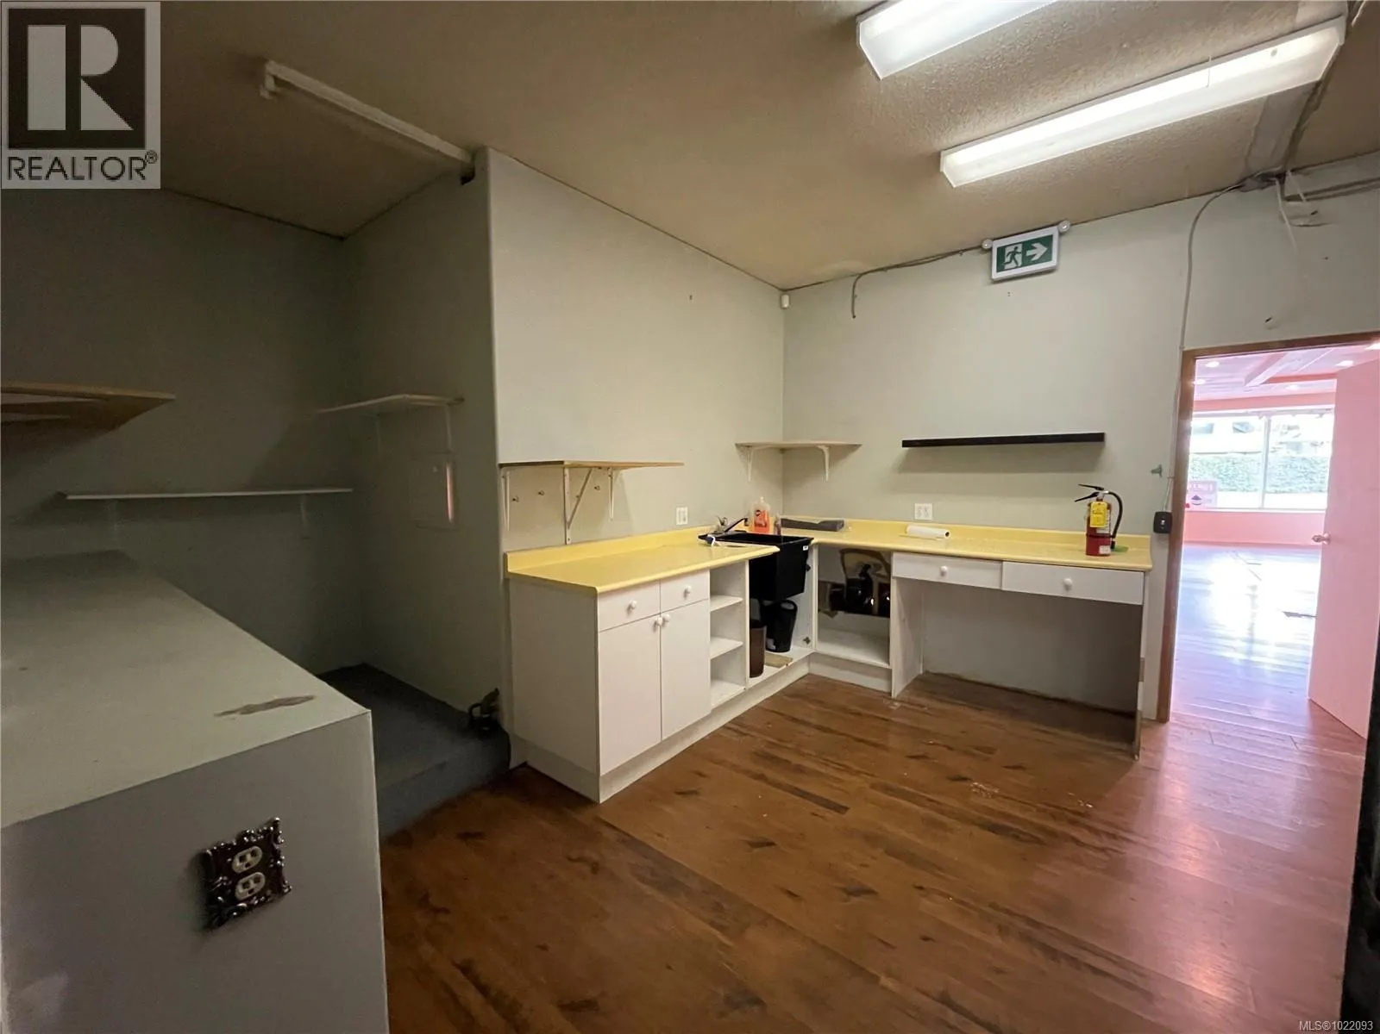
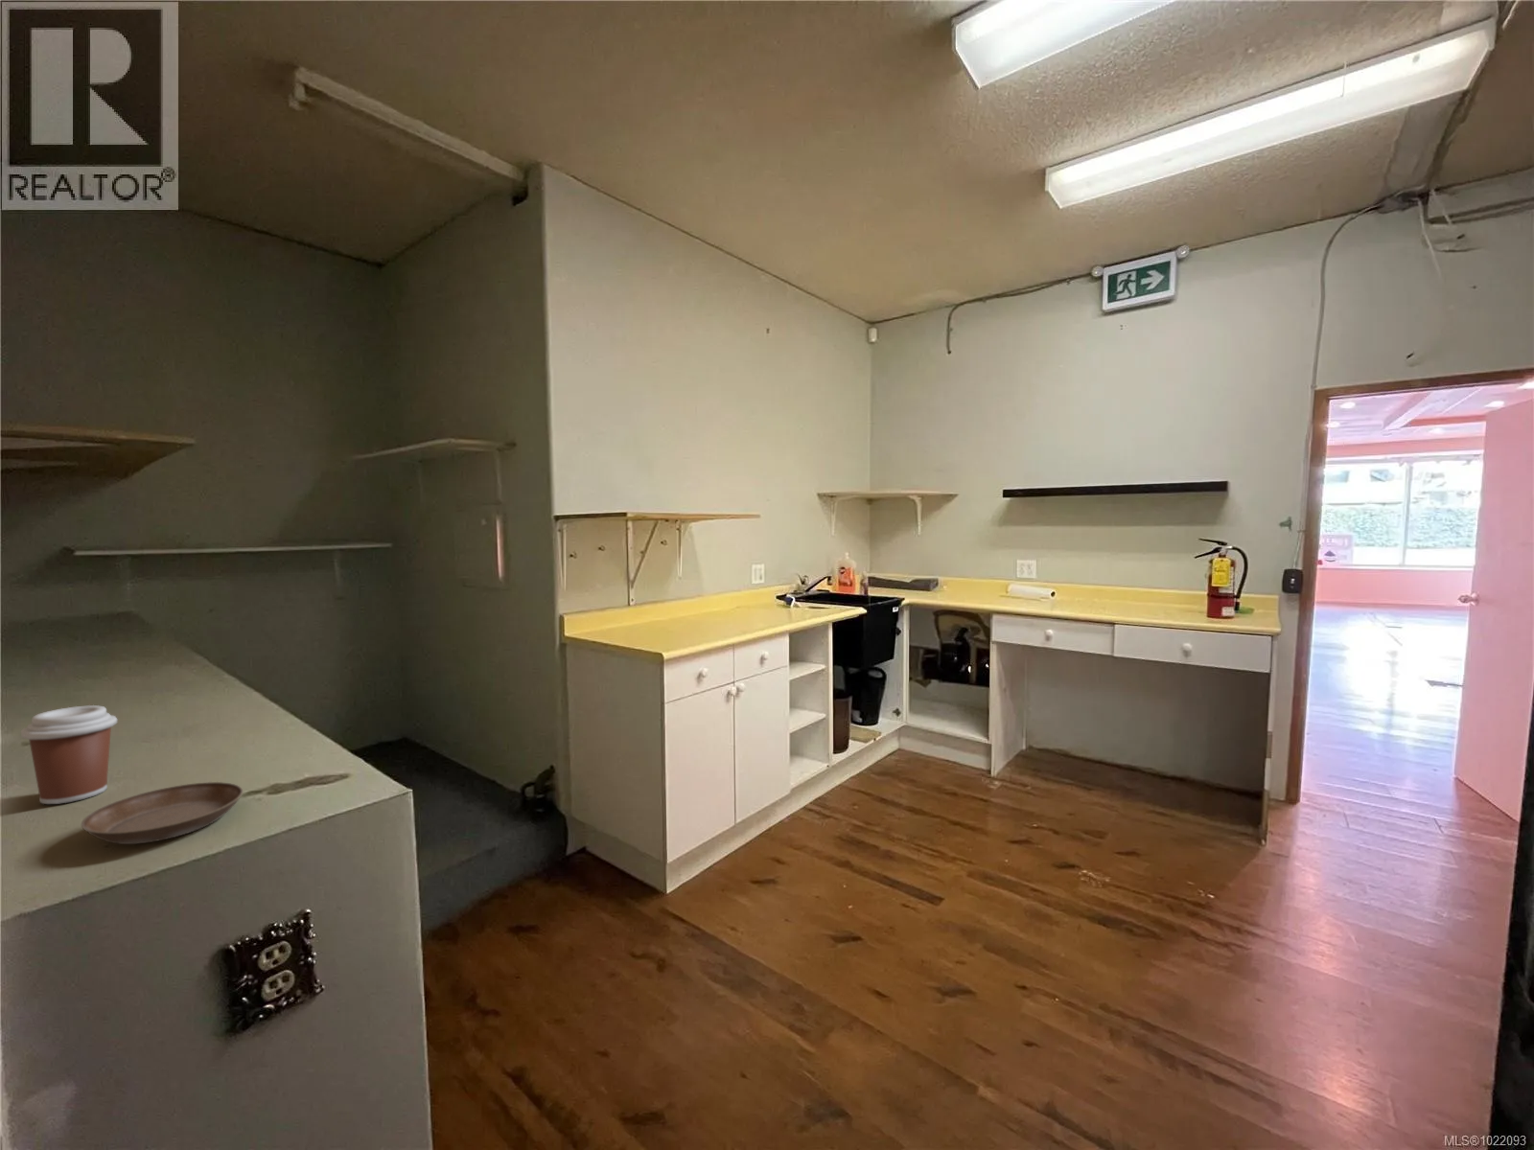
+ coffee cup (72, 754)
+ saucer (168, 814)
